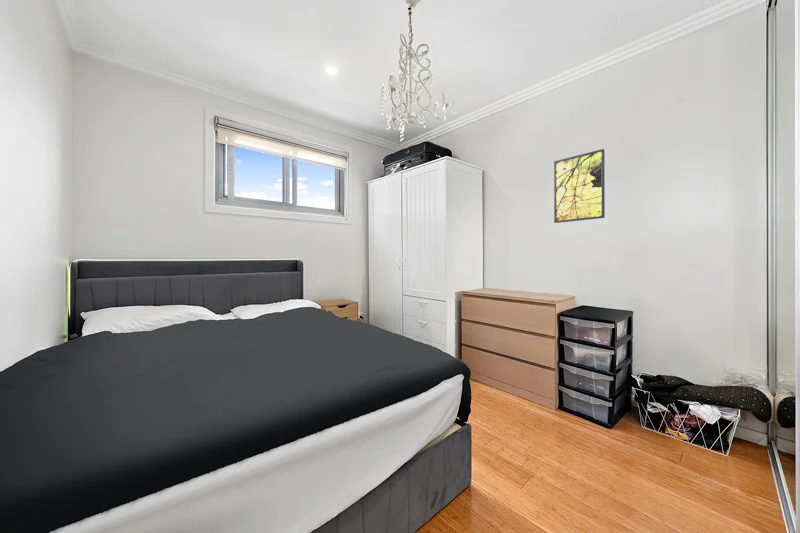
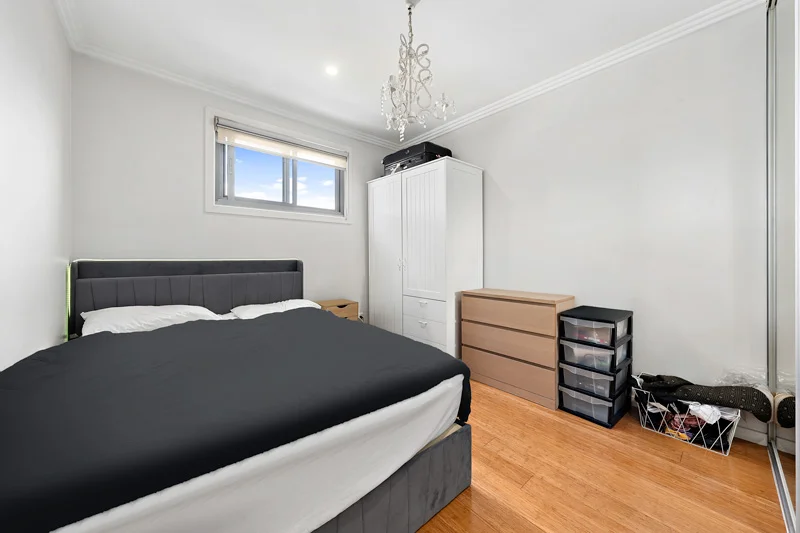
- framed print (577, 188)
